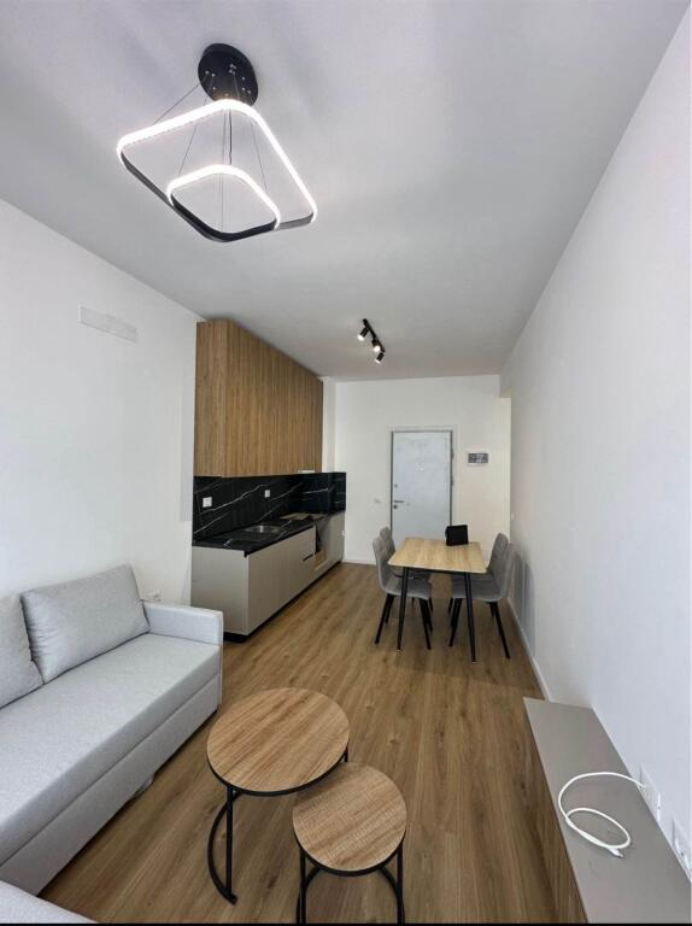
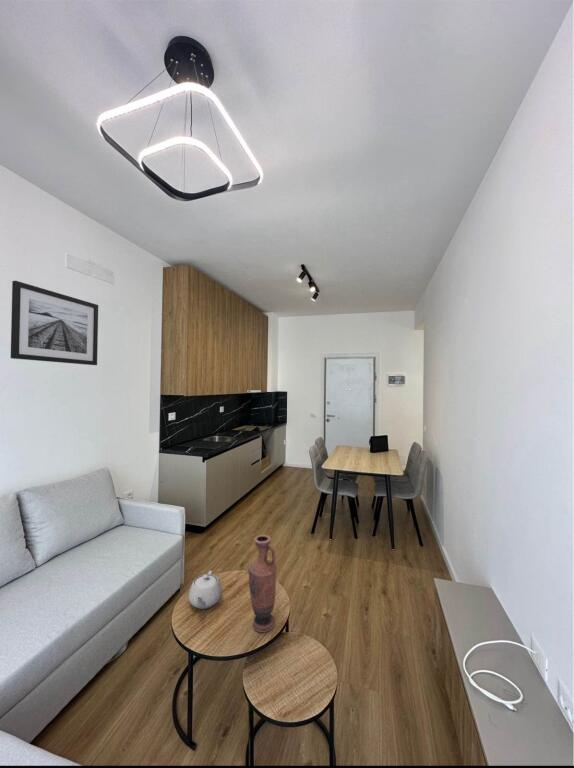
+ wall art (60, 328)
+ teapot (205, 589)
+ vase (262, 580)
